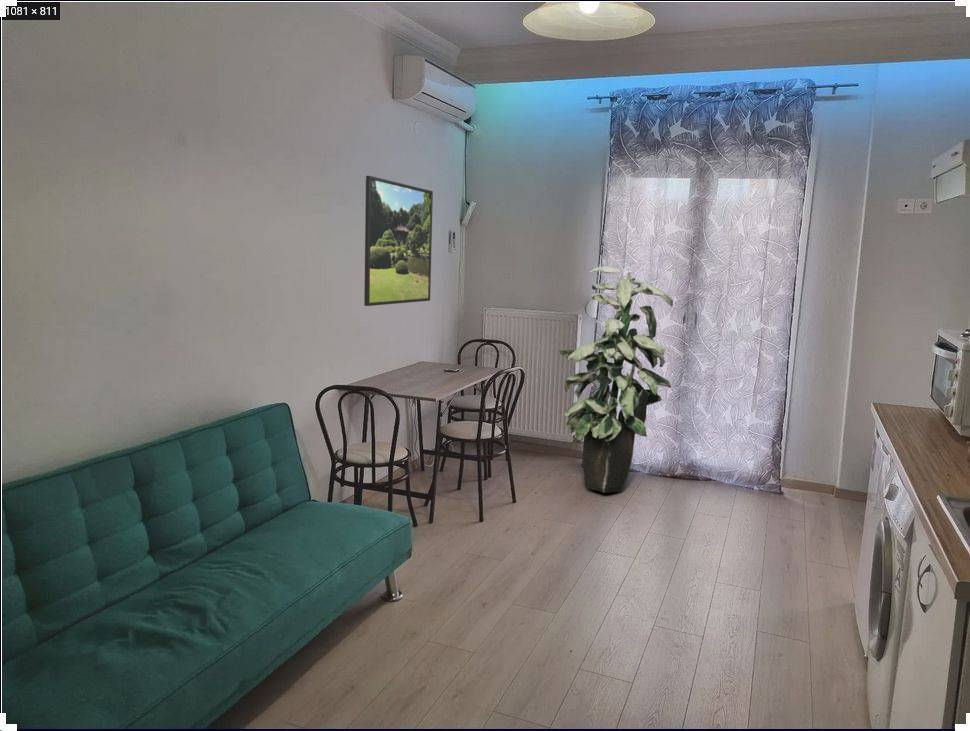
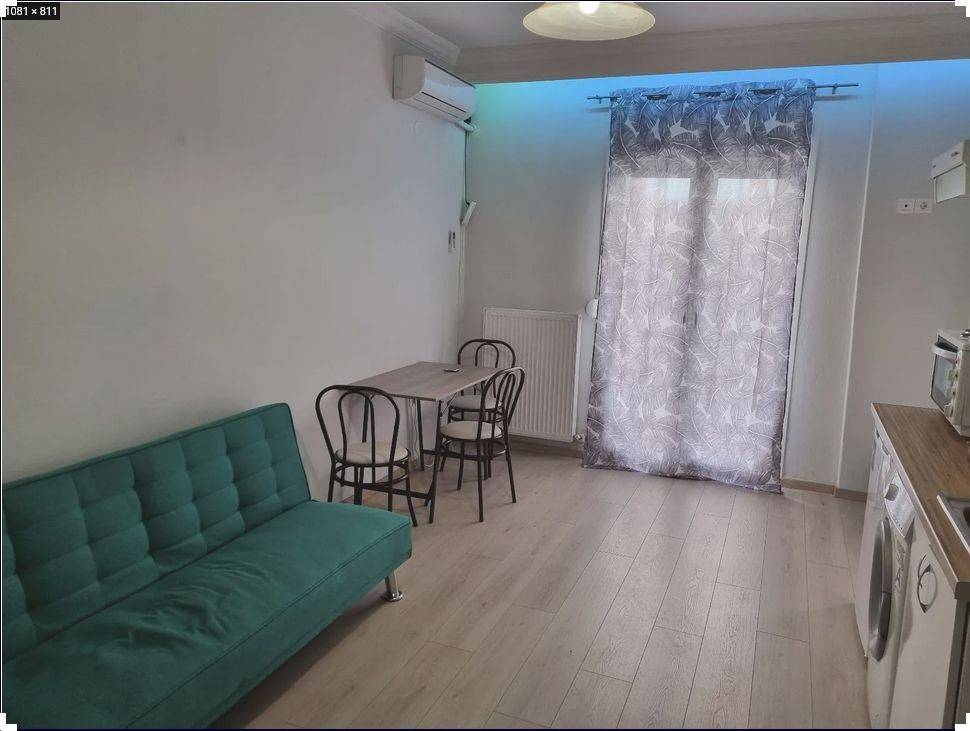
- indoor plant (611, 379)
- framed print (401, 244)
